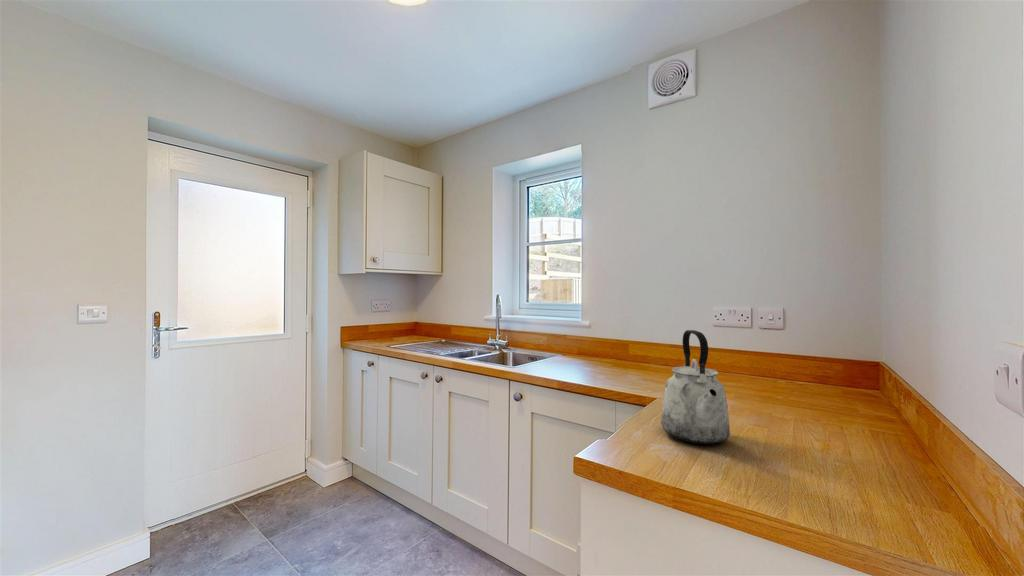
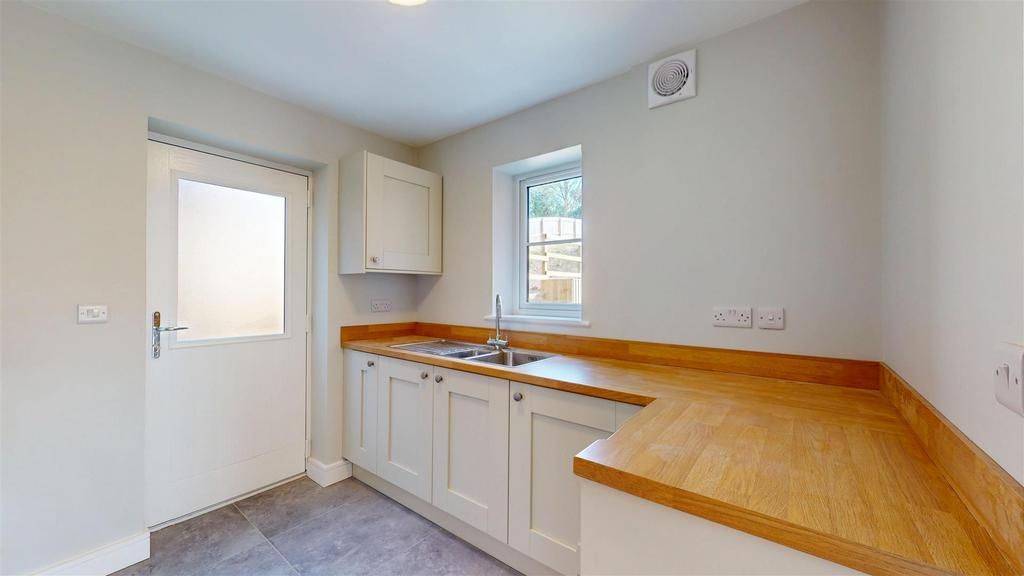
- kettle (698, 386)
